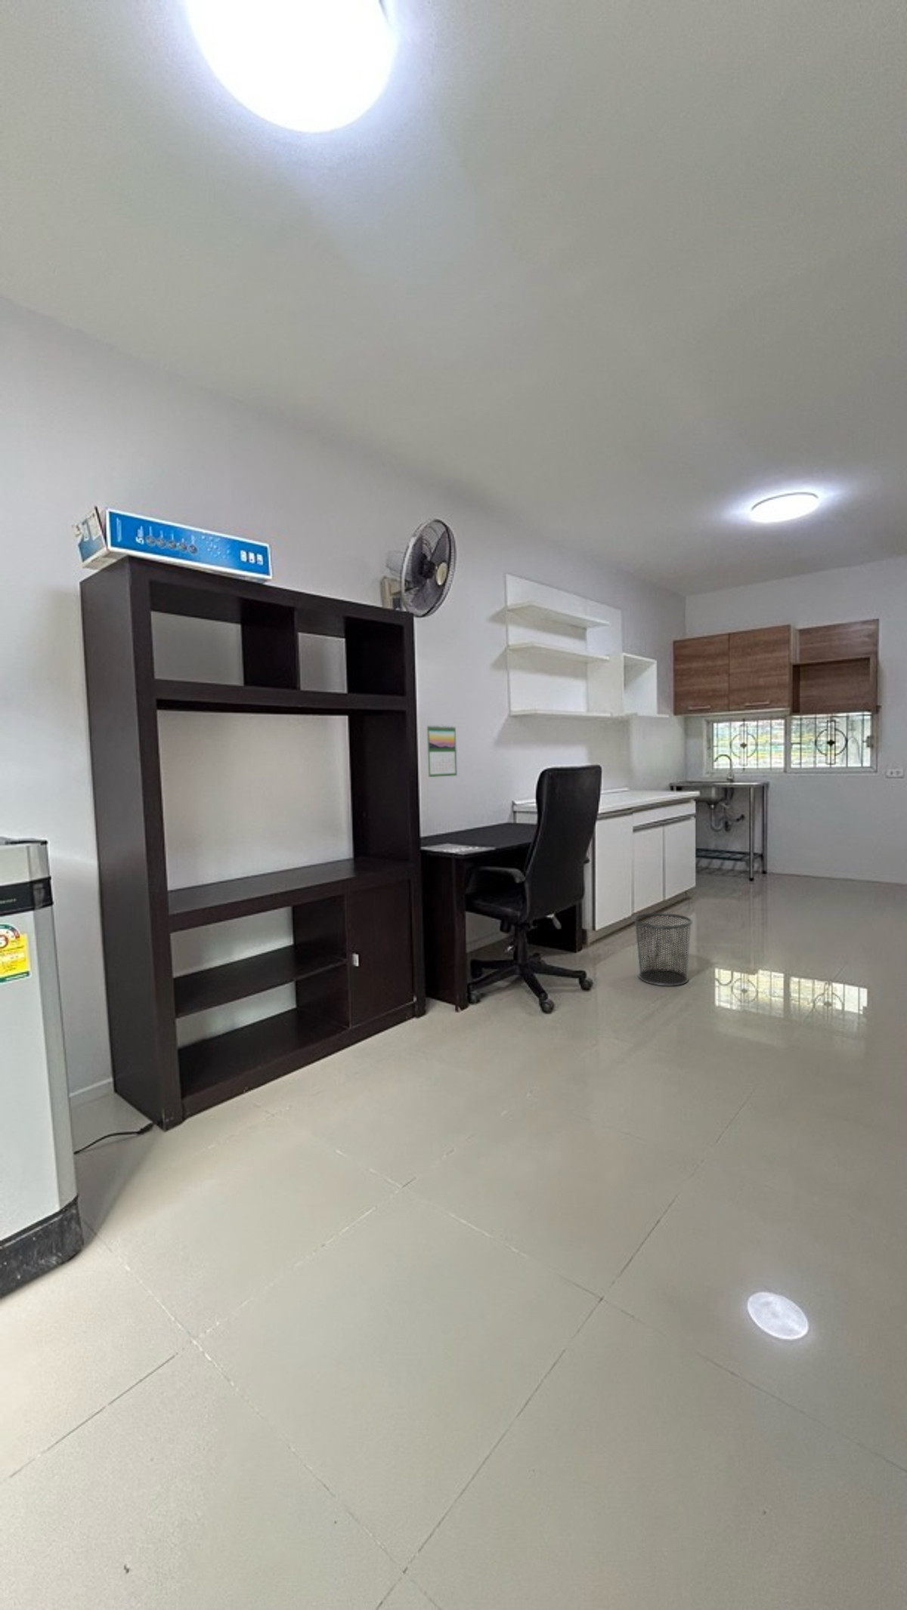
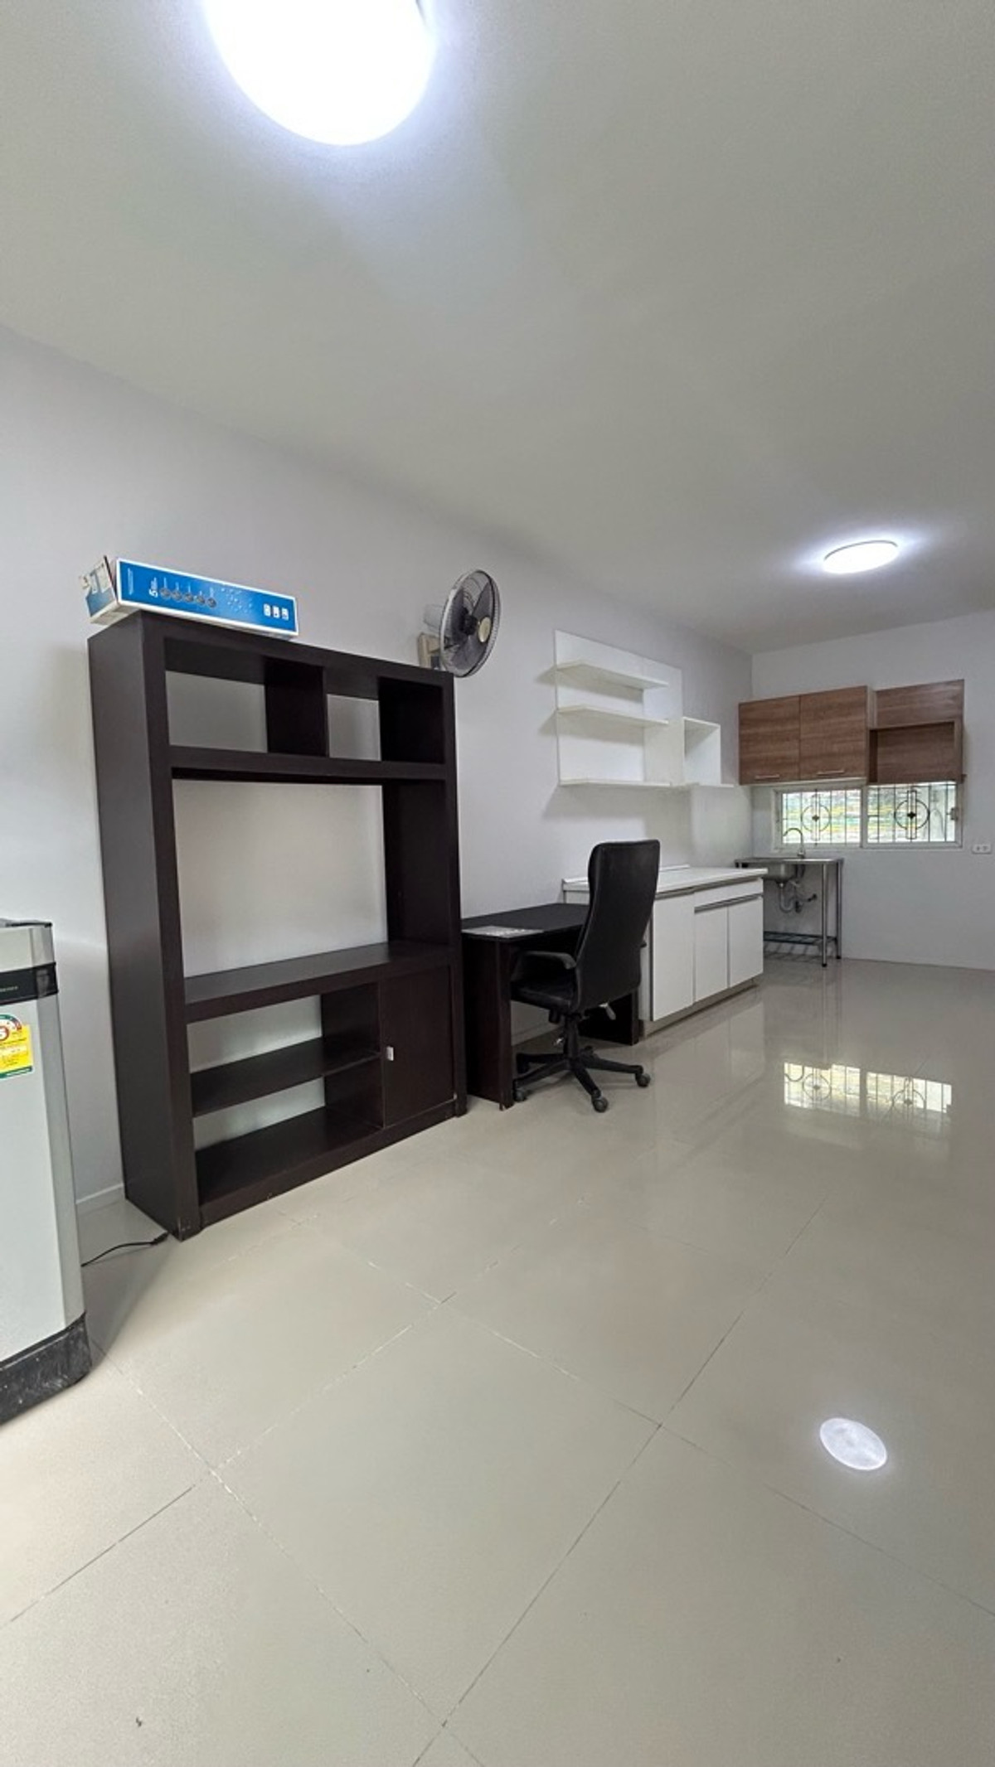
- calendar (441, 750)
- waste bin (663, 949)
